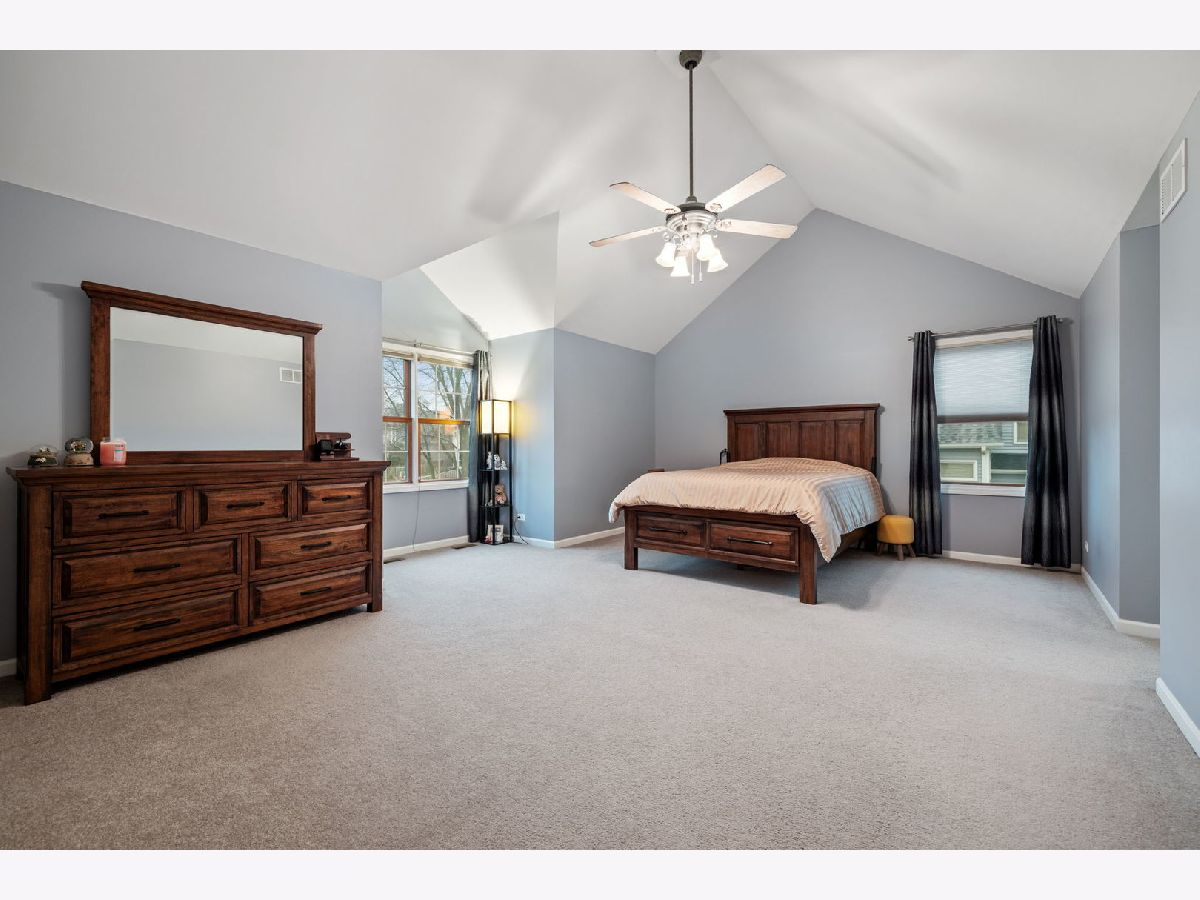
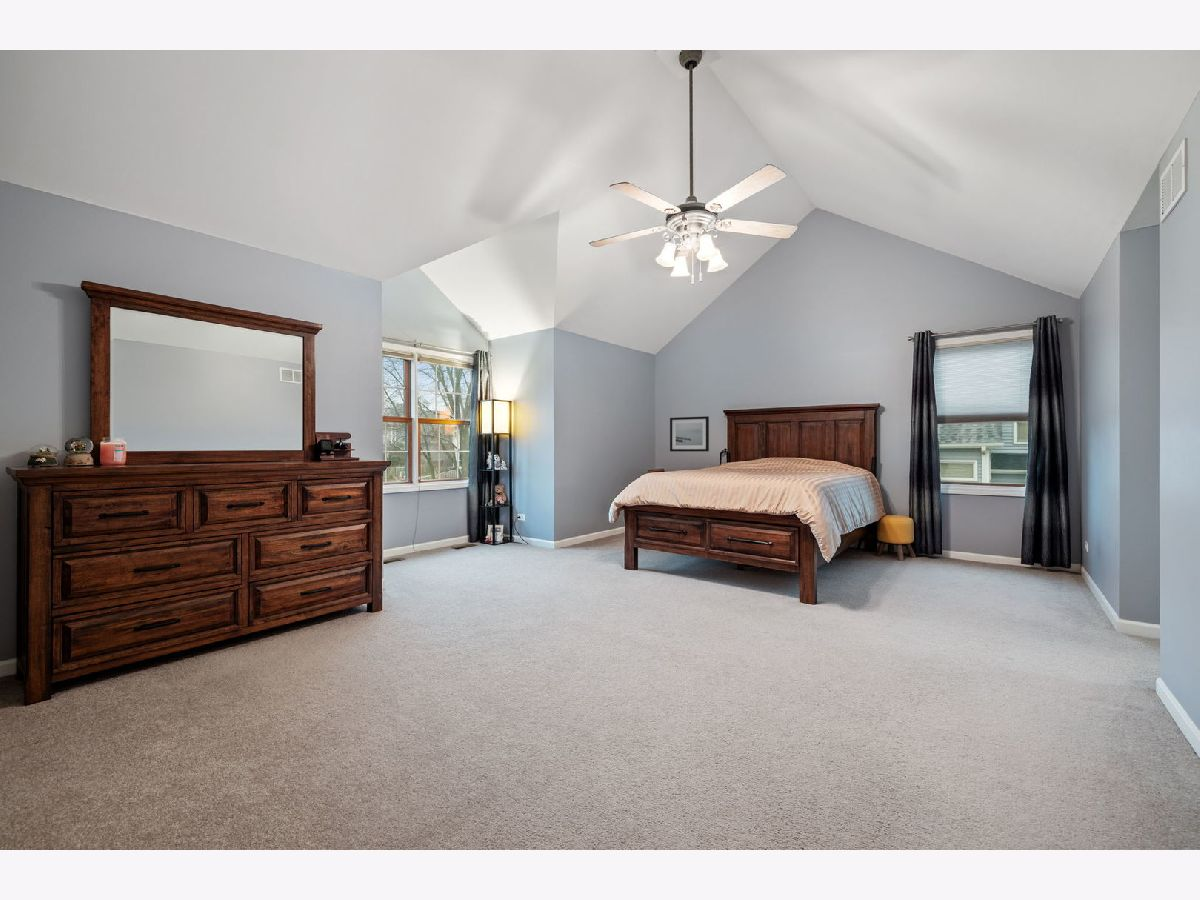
+ wall art (689, 434)
